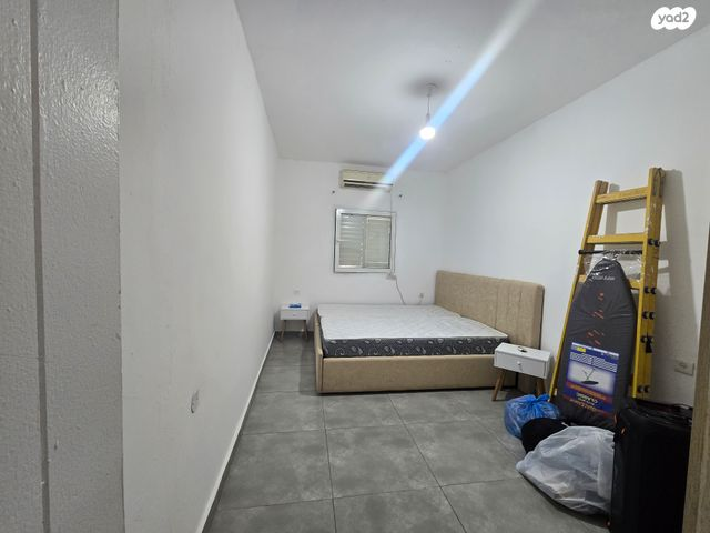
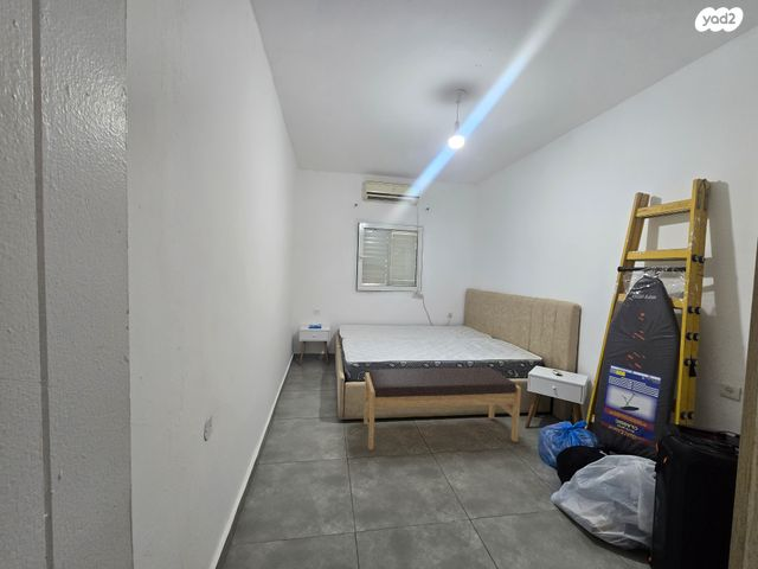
+ bench (438, 403)
